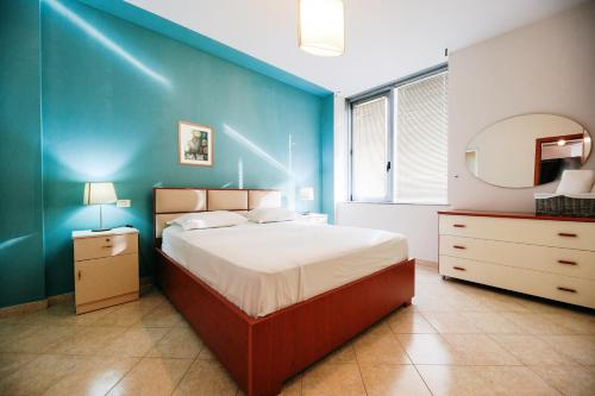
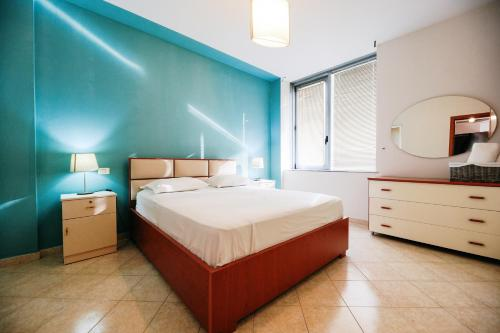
- wall art (196, 145)
